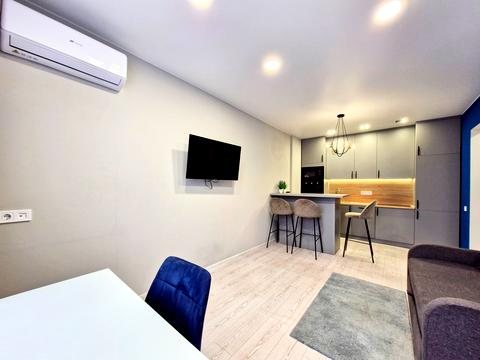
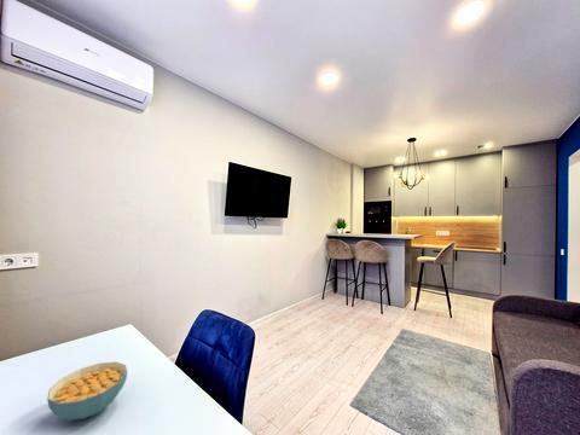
+ cereal bowl (89, 395)
